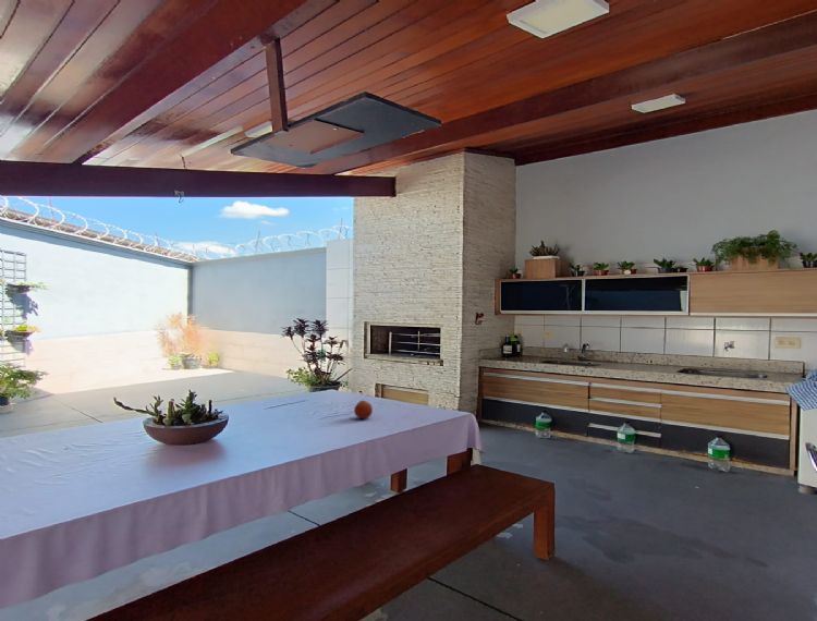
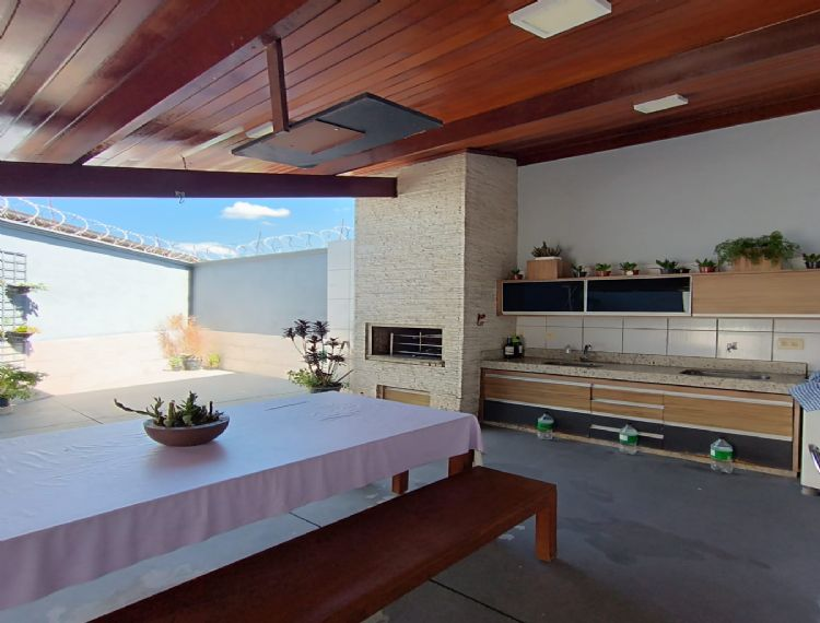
- fruit (363, 409)
